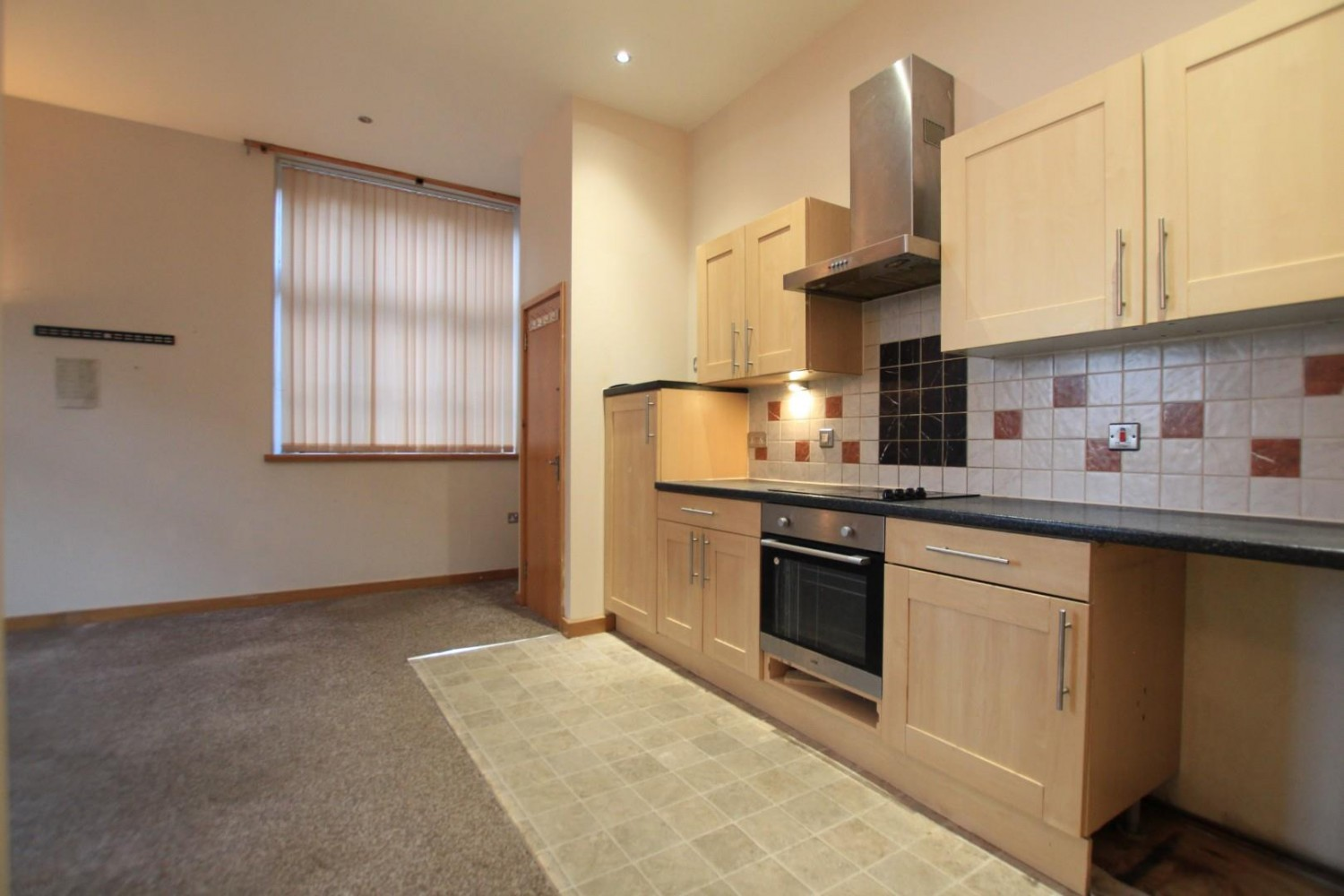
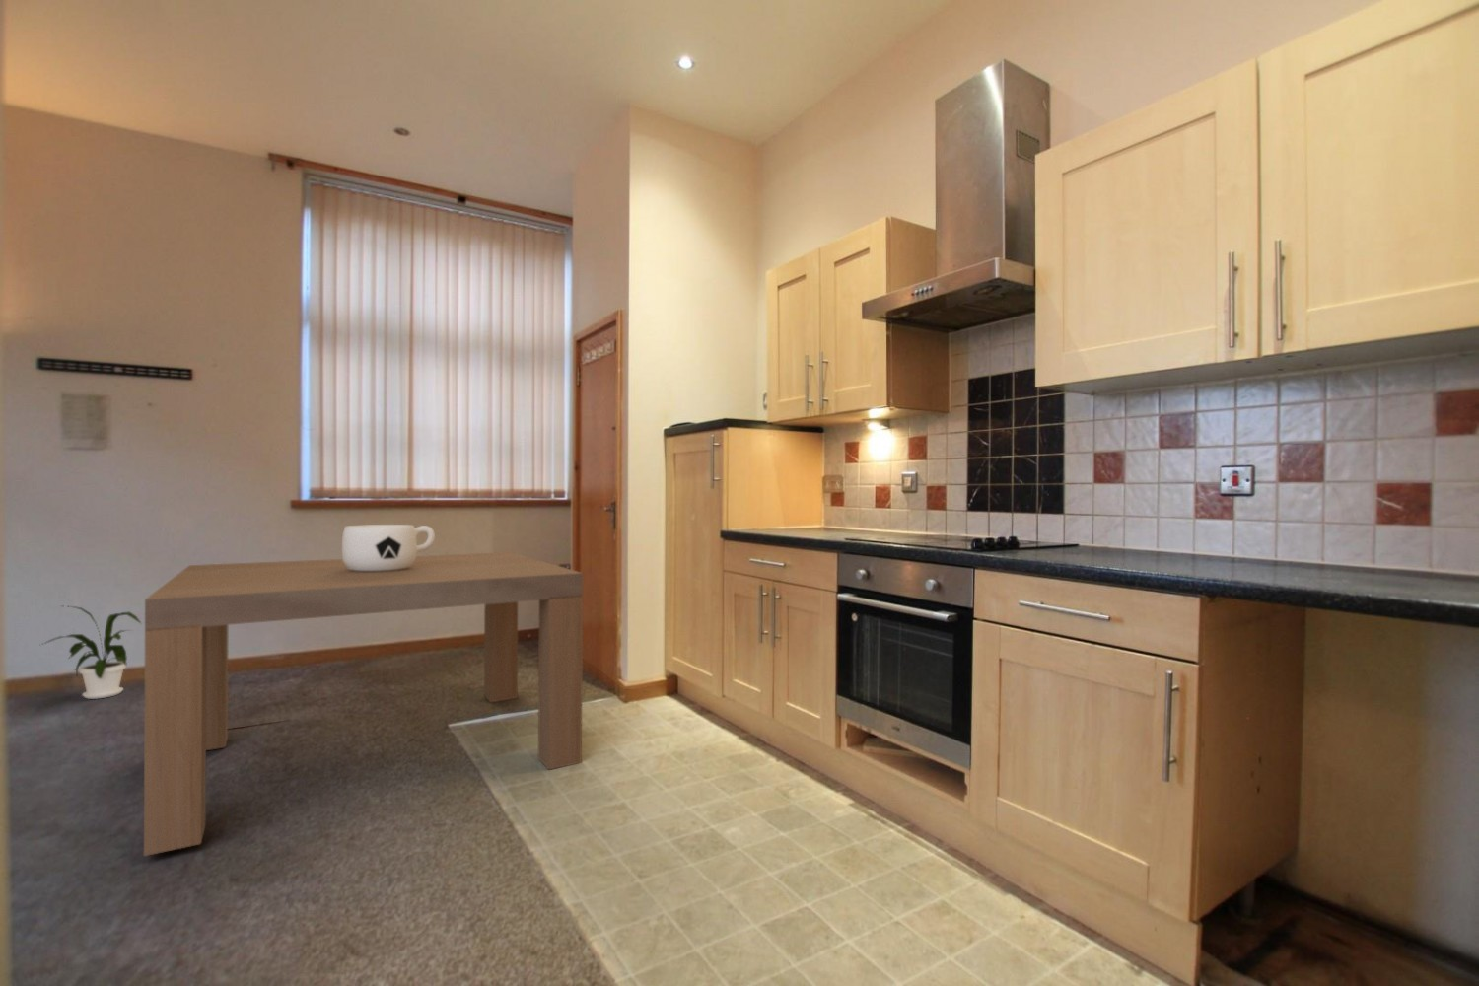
+ house plant (98, 650)
+ dining table (377, 612)
